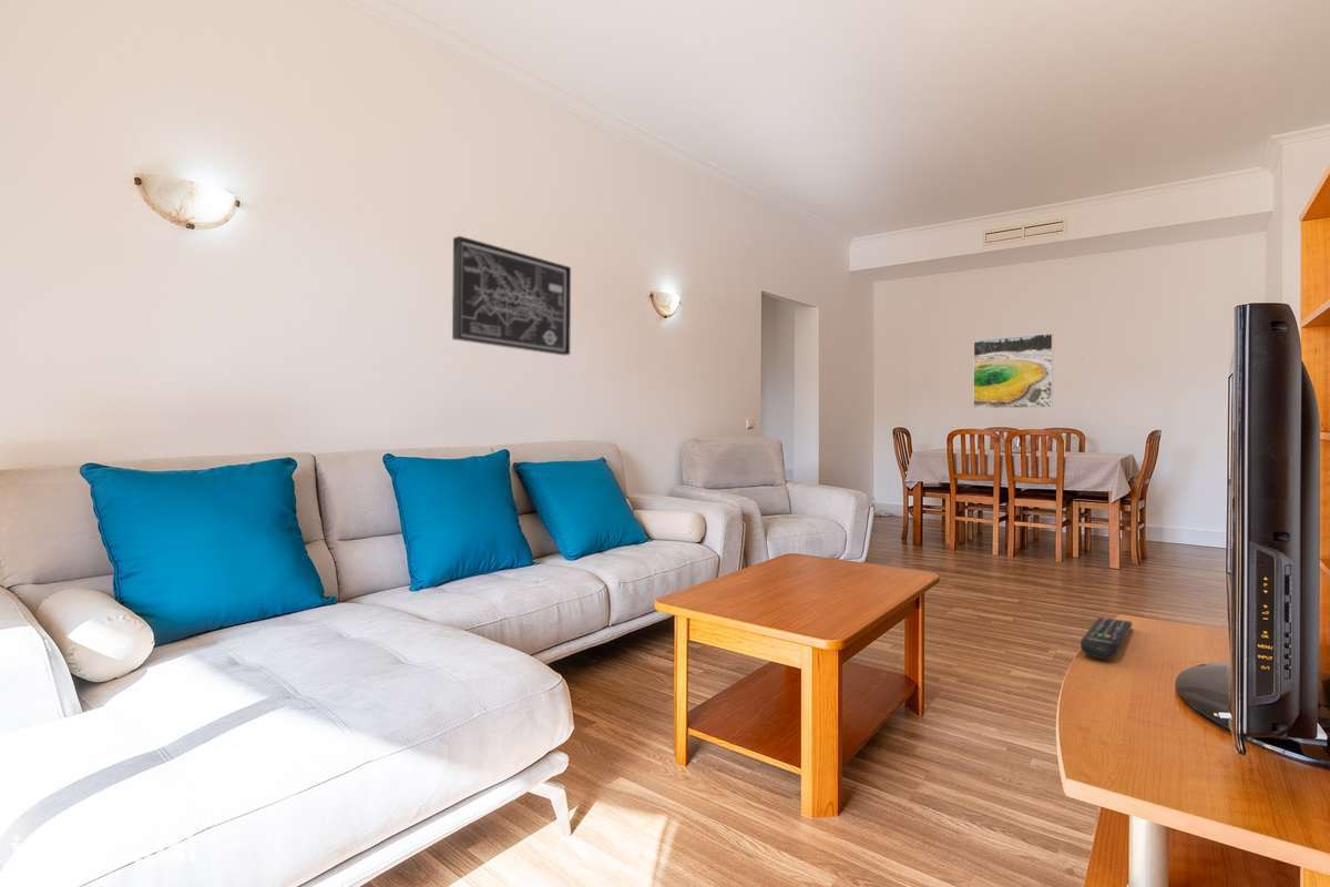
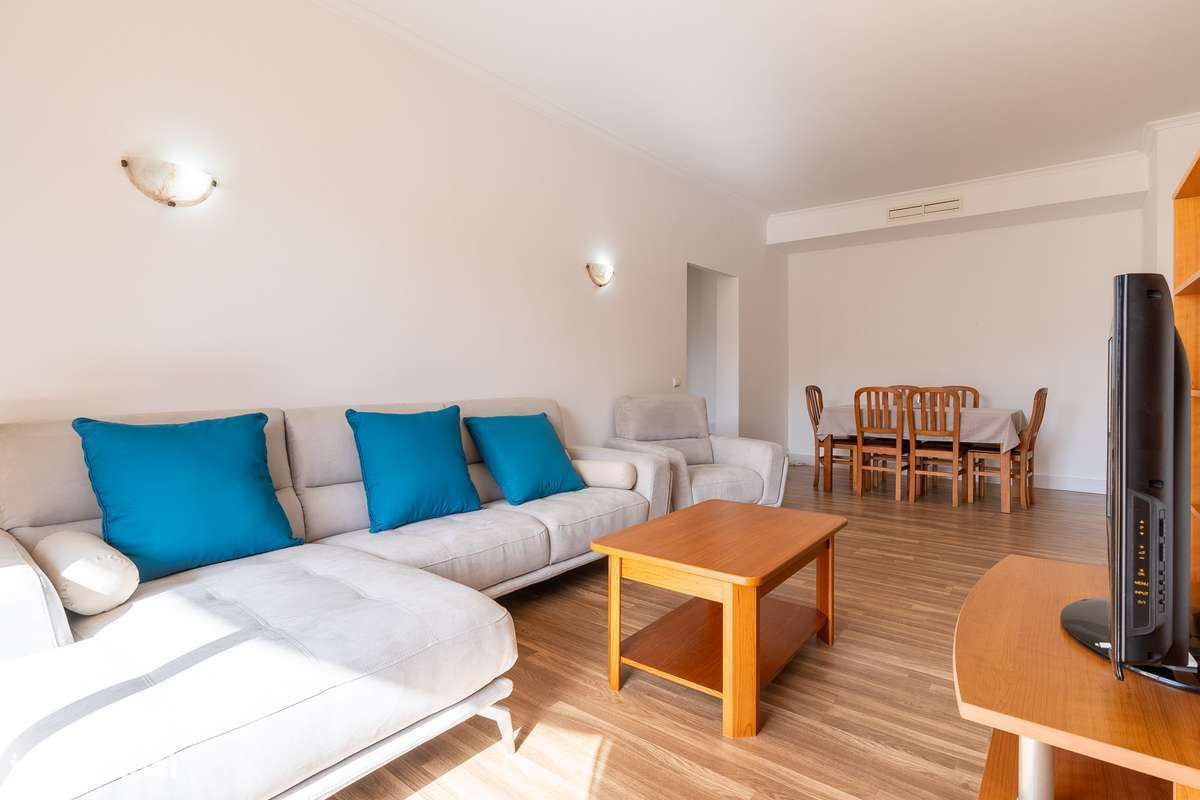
- wall art (515, 300)
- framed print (1011, 373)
- remote control (1107, 635)
